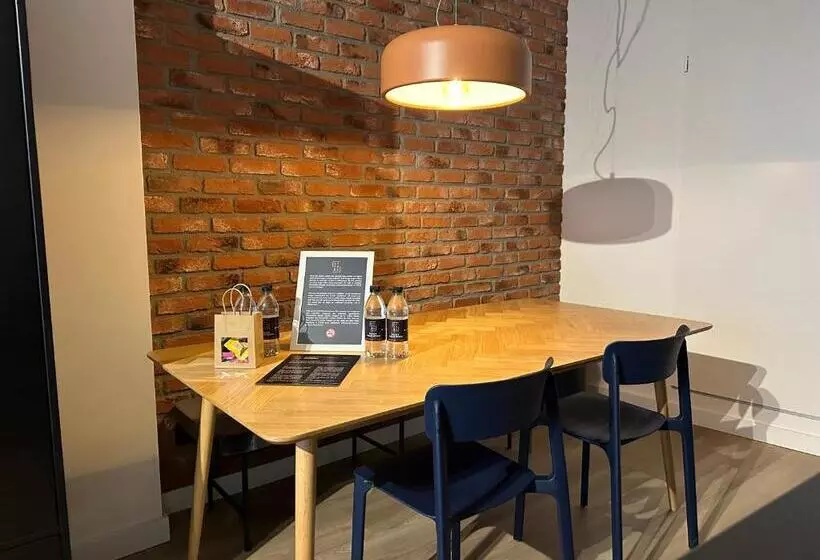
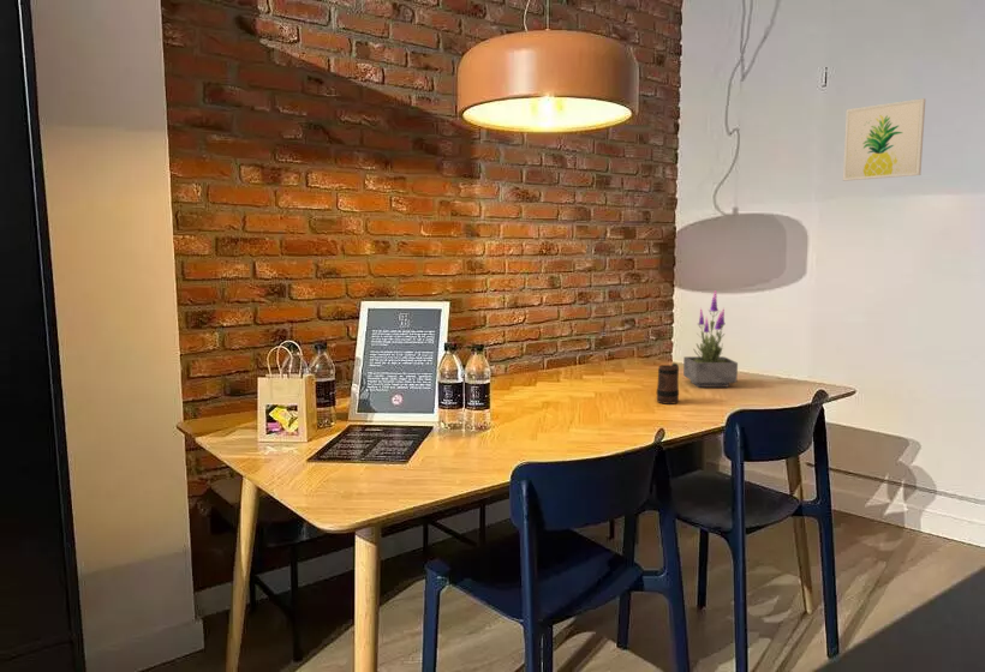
+ wall art (882, 140)
+ potted plant (710, 336)
+ mug (669, 383)
